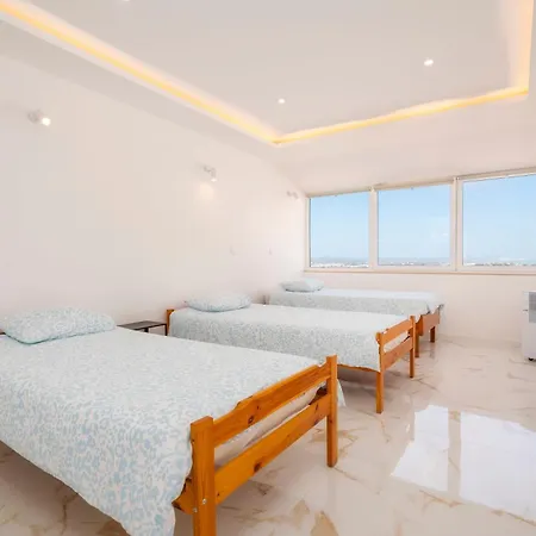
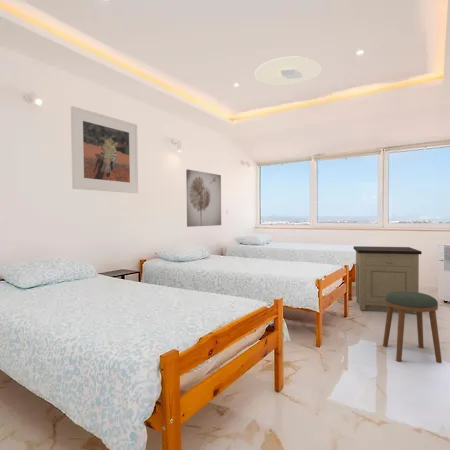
+ stool (417, 323)
+ nightstand (384, 277)
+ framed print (107, 153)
+ wall art (204, 199)
+ ceiling light (287, 69)
